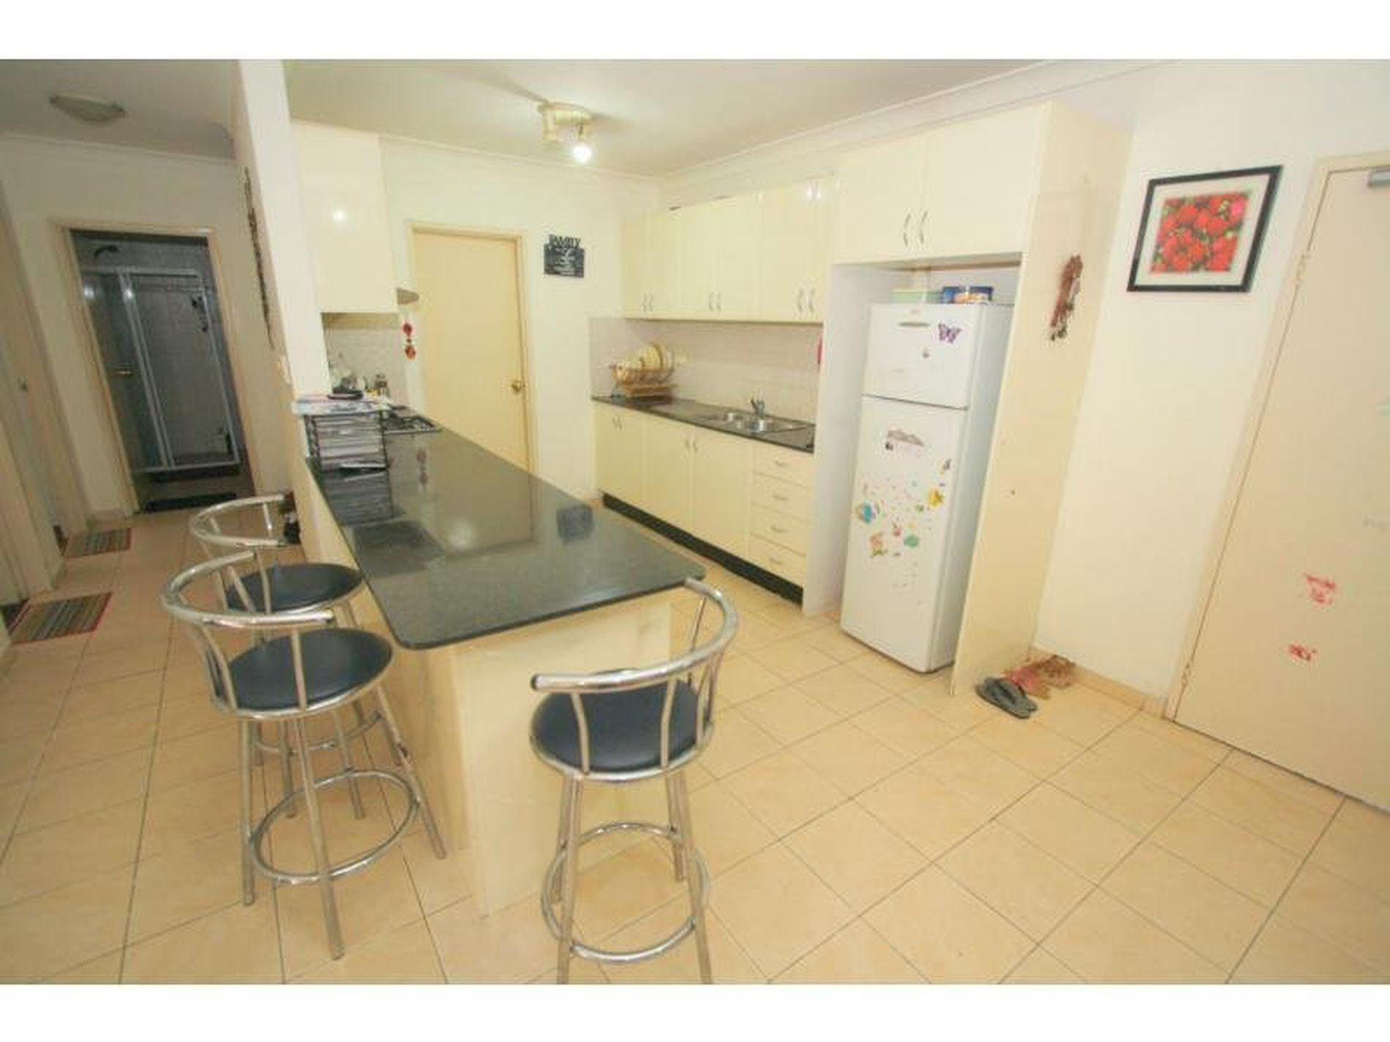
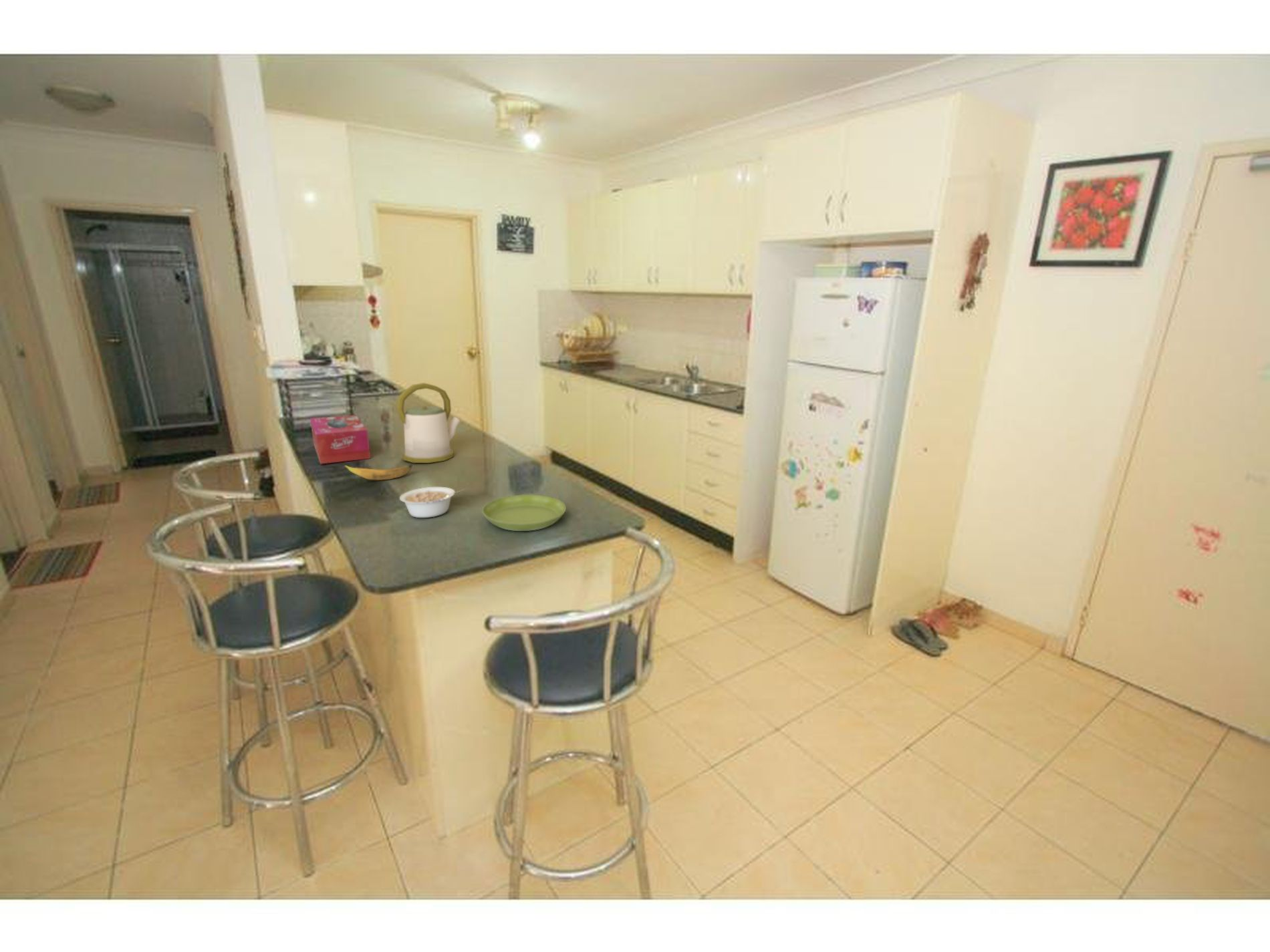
+ saucer (525, 513)
+ kettle (430, 420)
+ legume (430, 500)
+ tissue box (339, 438)
+ banana (379, 470)
